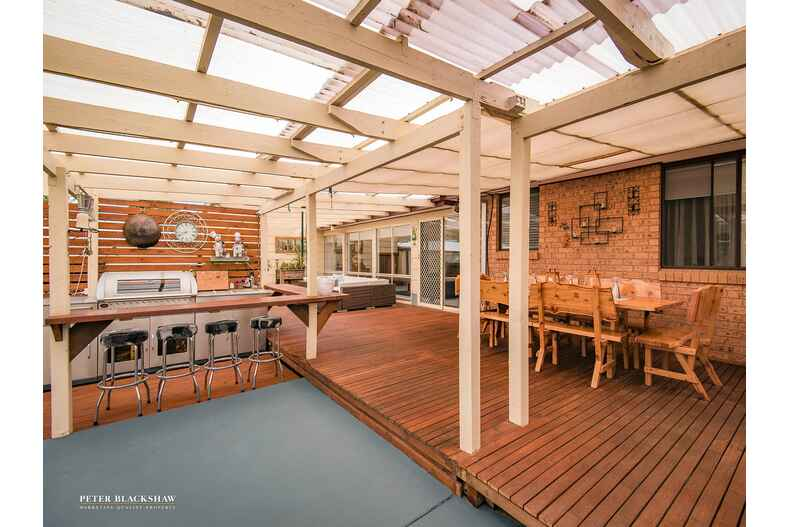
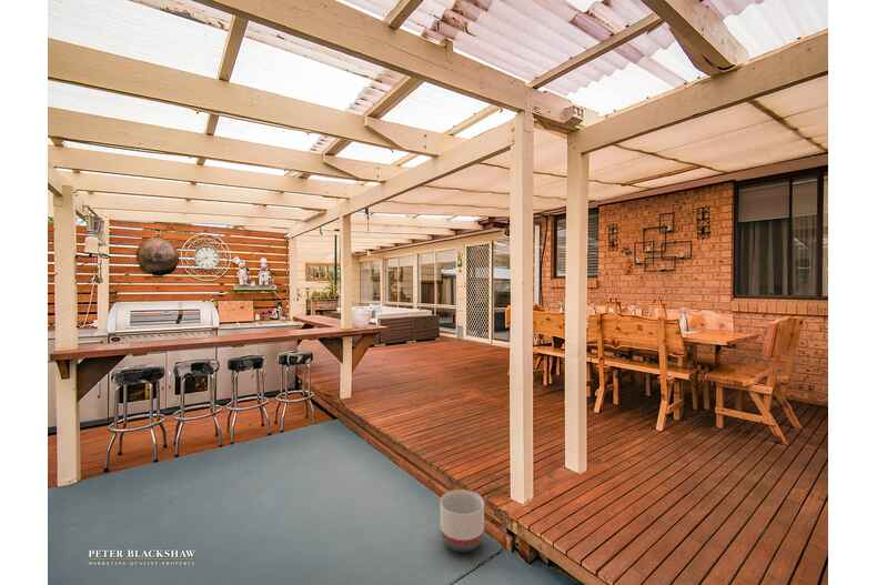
+ planter (462, 523)
